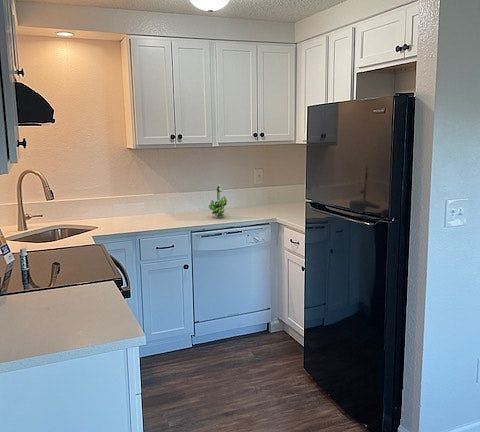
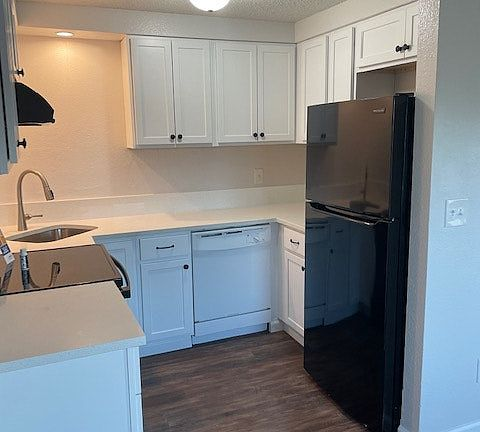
- banana bunch (218, 200)
